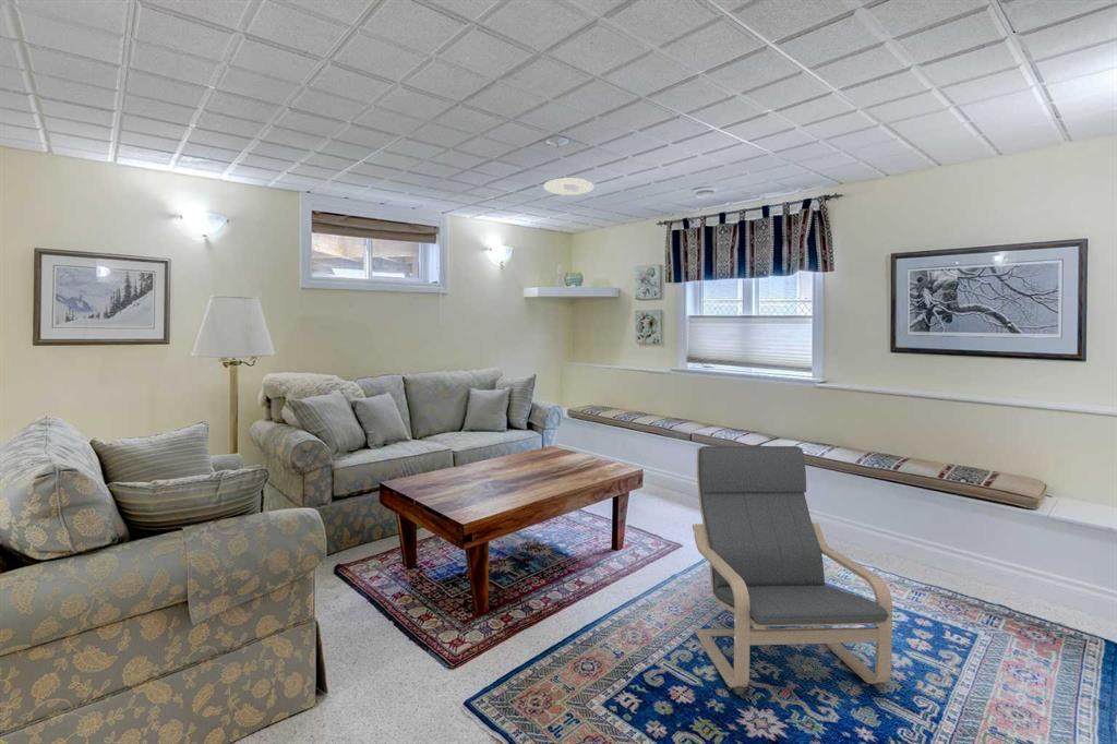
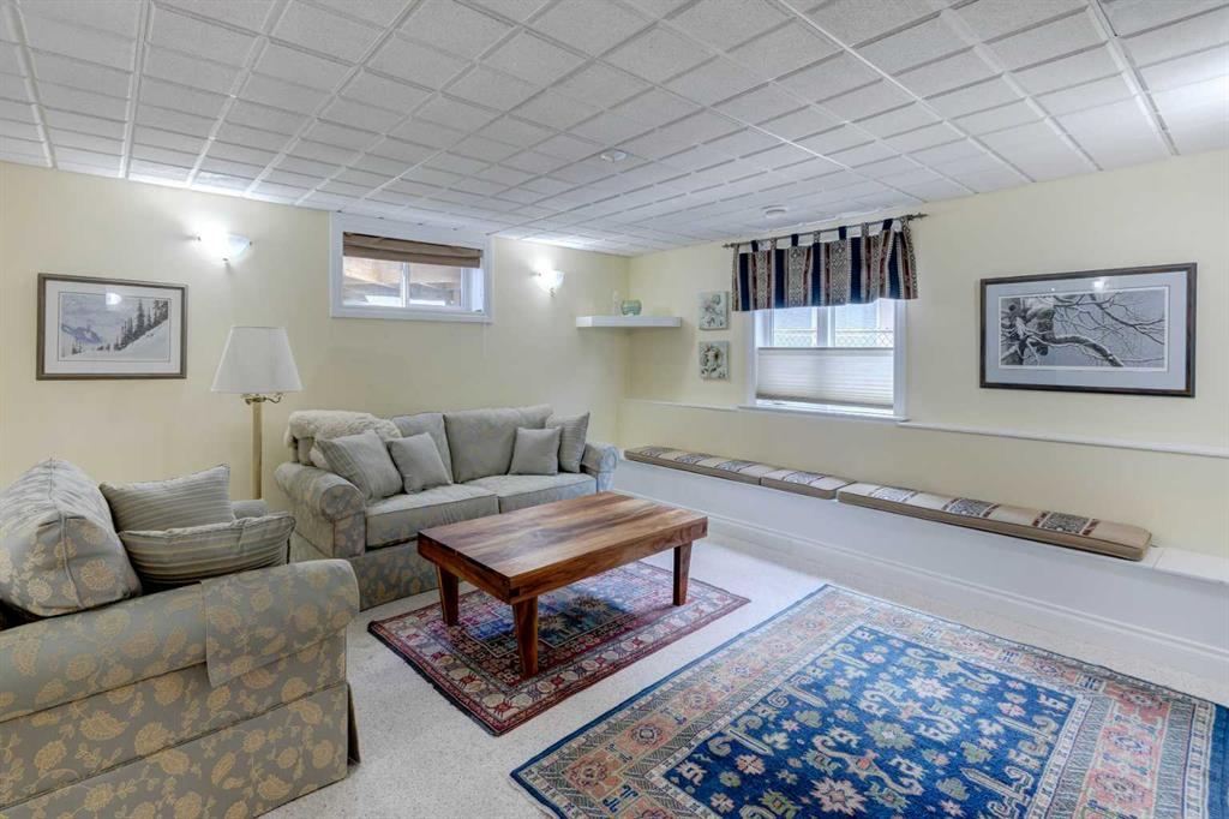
- recessed light (568, 183)
- lounge chair (779, 555)
